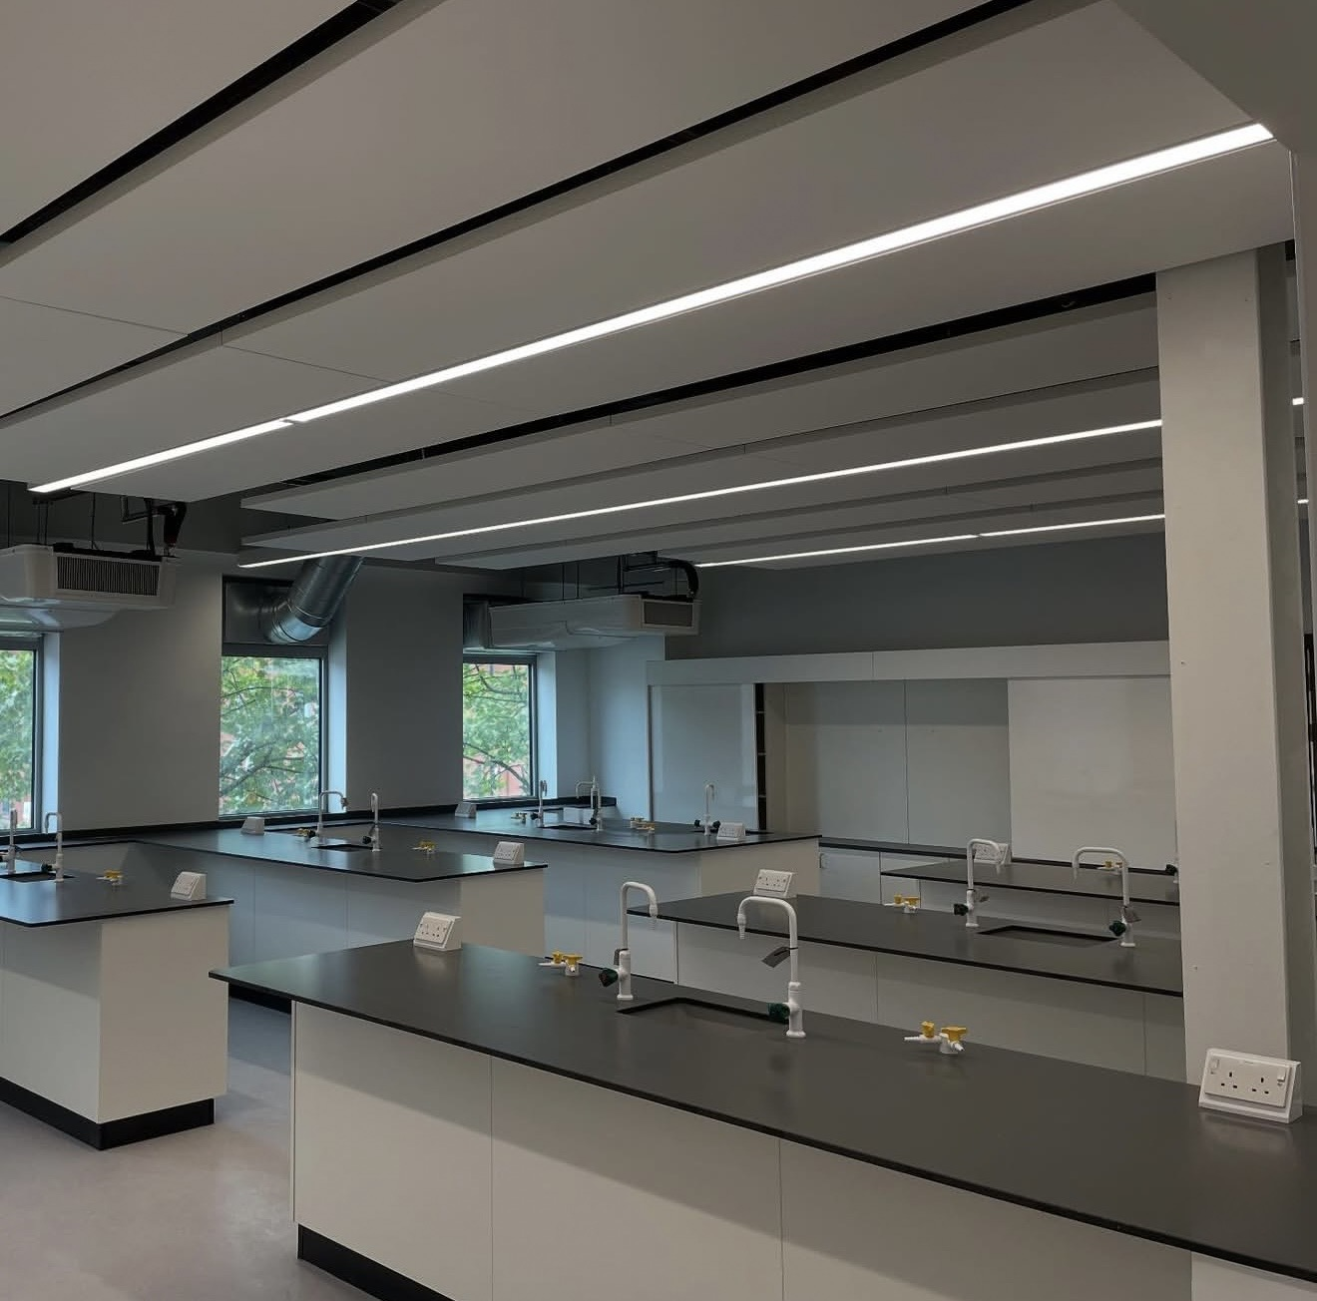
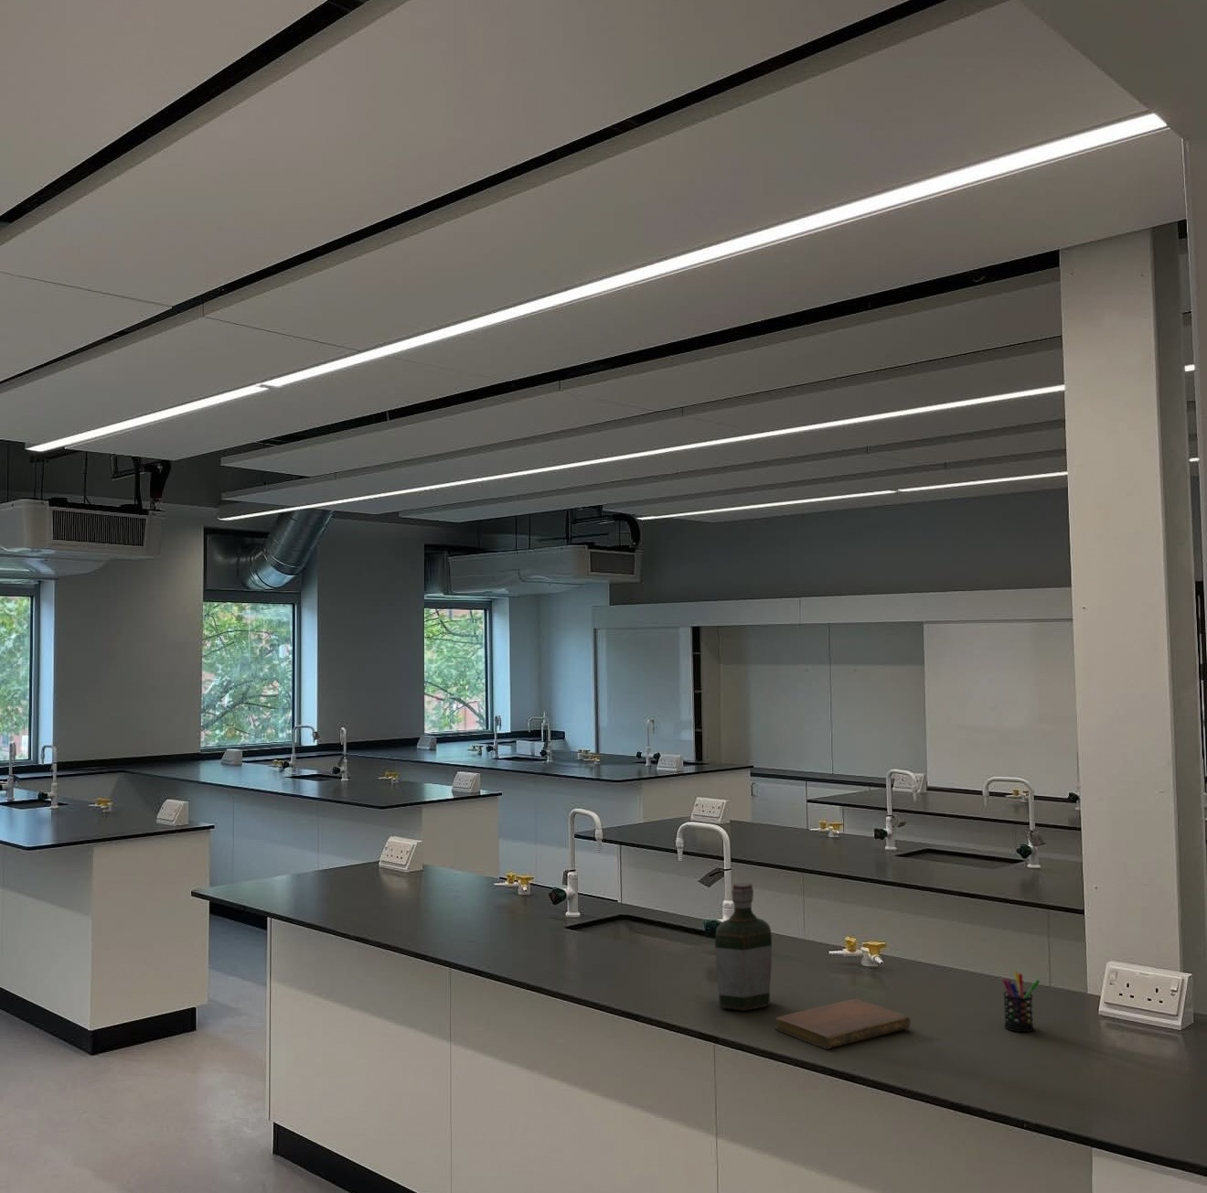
+ bottle (744, 944)
+ notebook (842, 1023)
+ pen holder (1021, 999)
